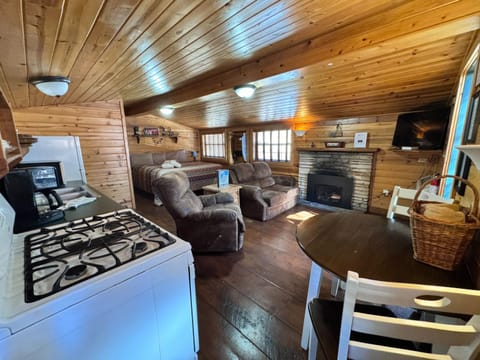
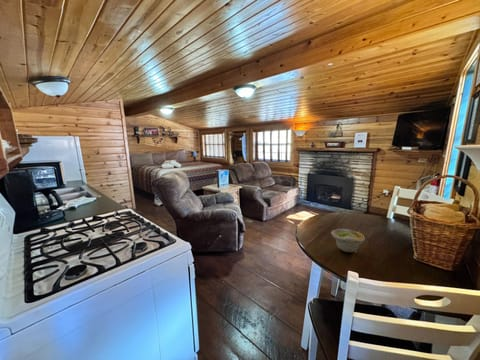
+ bowl (347, 241)
